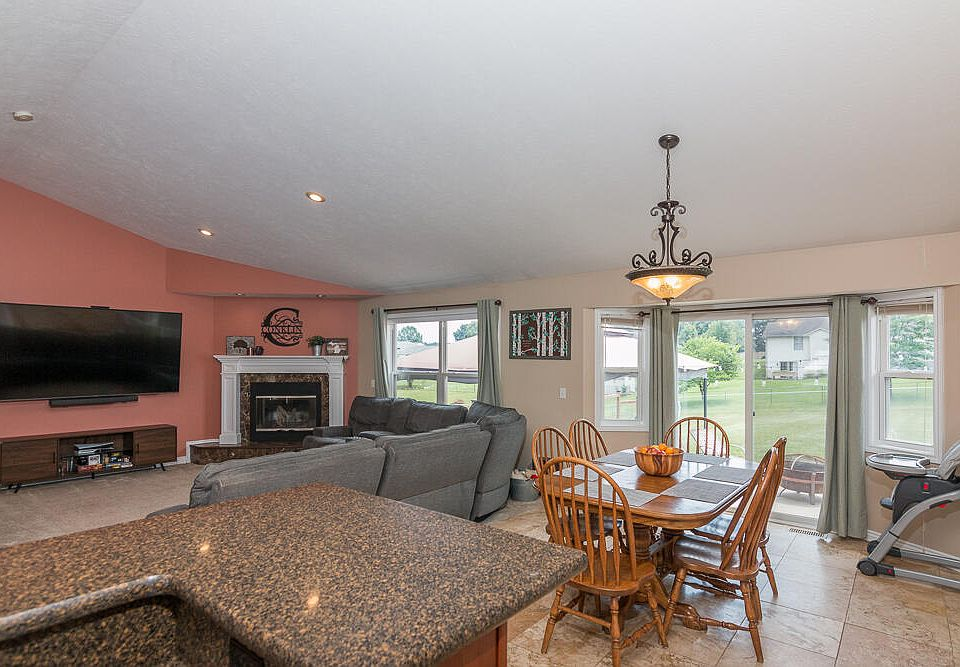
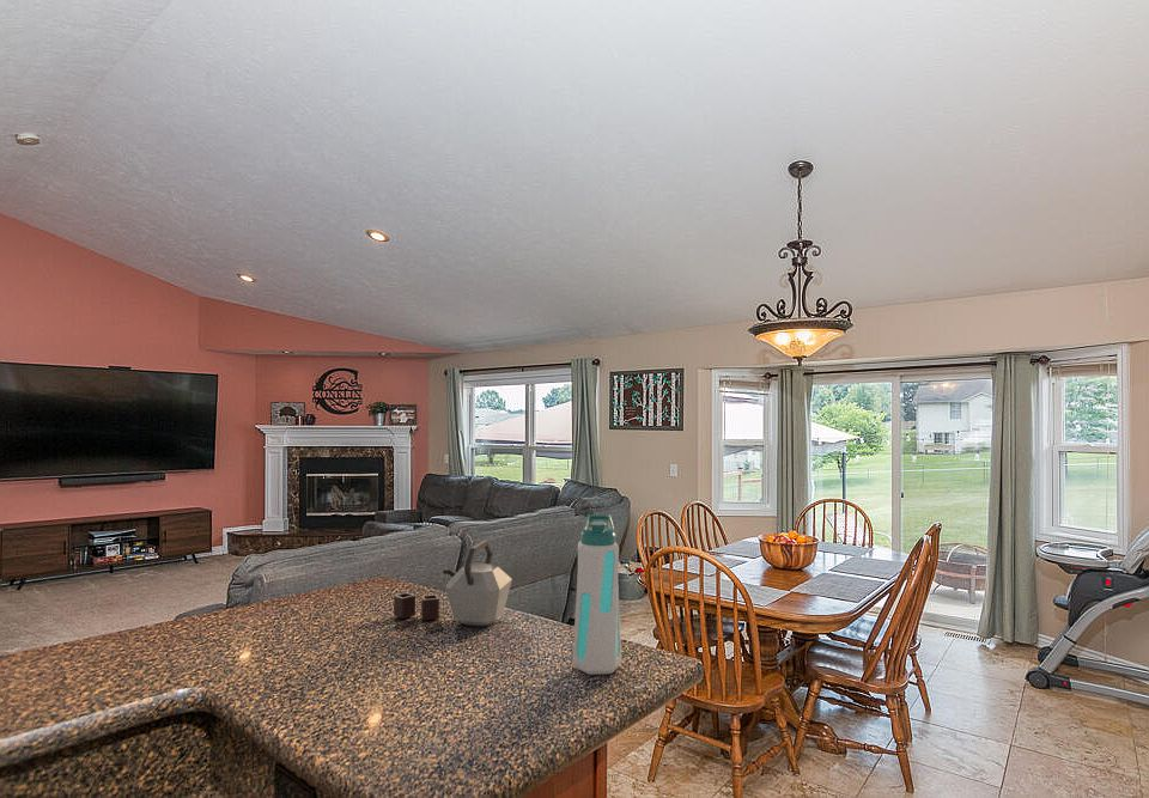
+ water bottle (596, 592)
+ kettle (450, 580)
